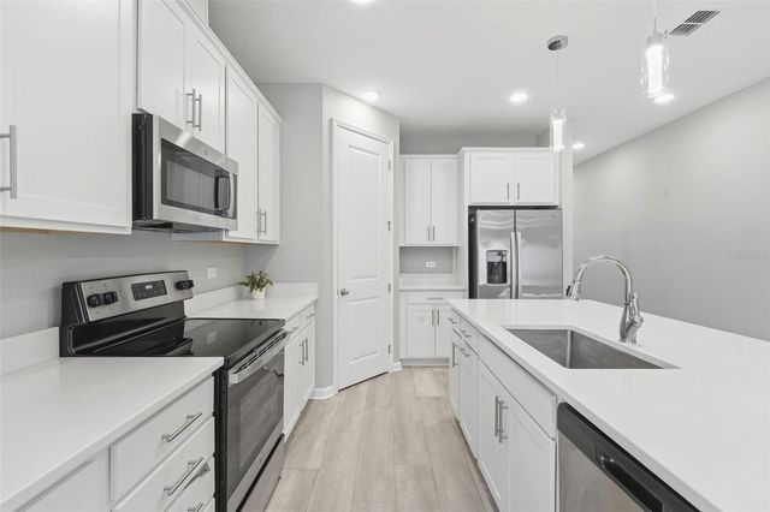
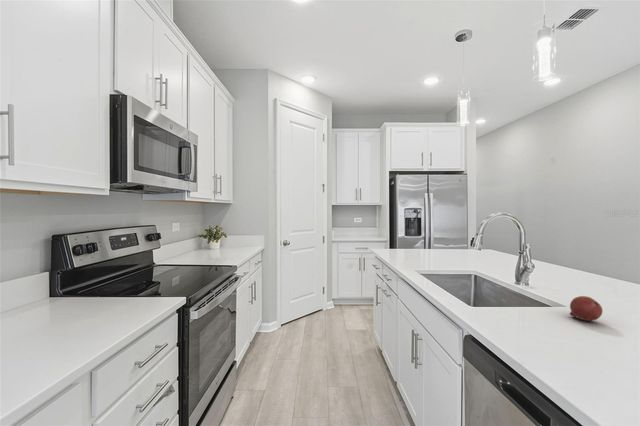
+ fruit (584, 308)
